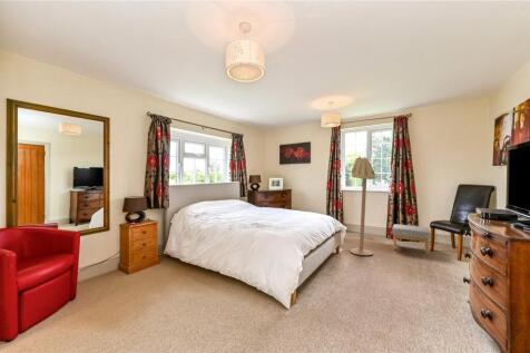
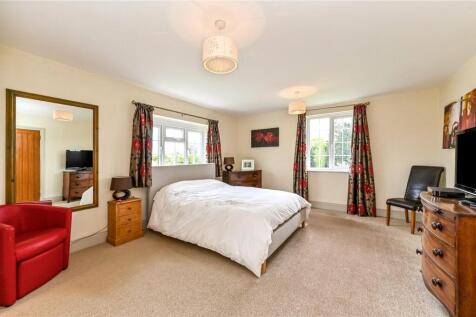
- footstool (410, 237)
- floor lamp (362, 204)
